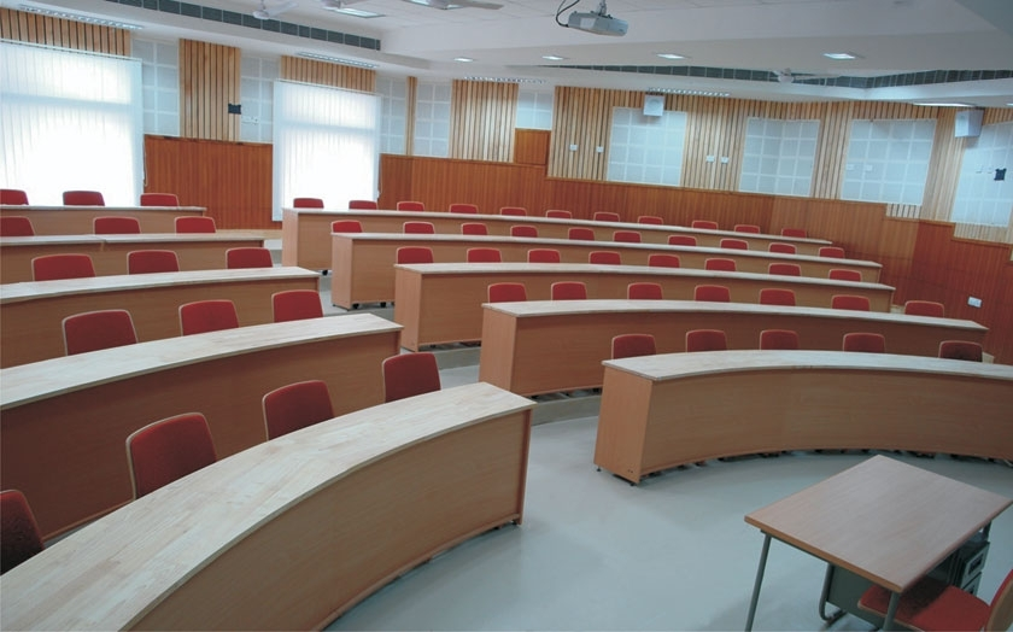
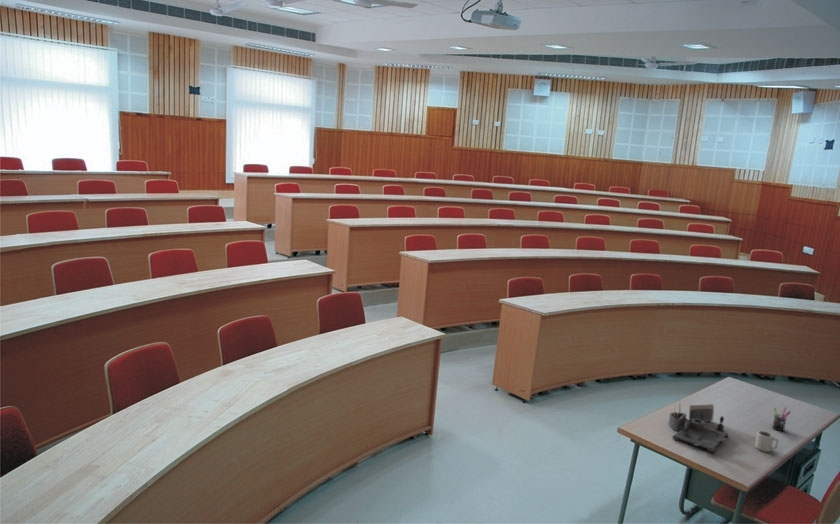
+ pen holder (779, 417)
+ cup (766, 442)
+ desk organizer (700, 420)
